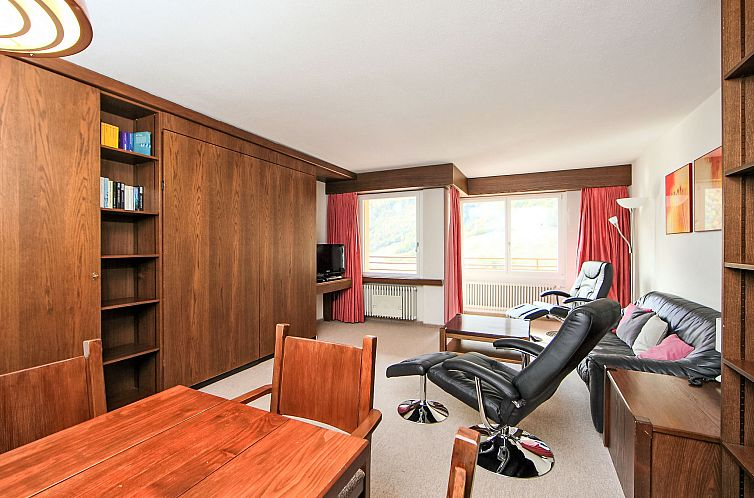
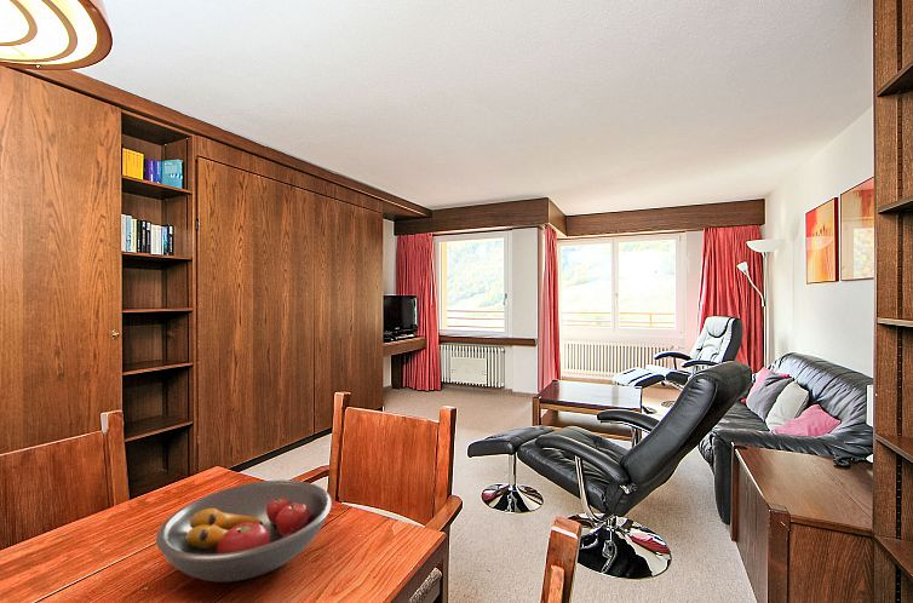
+ fruit bowl (251, 528)
